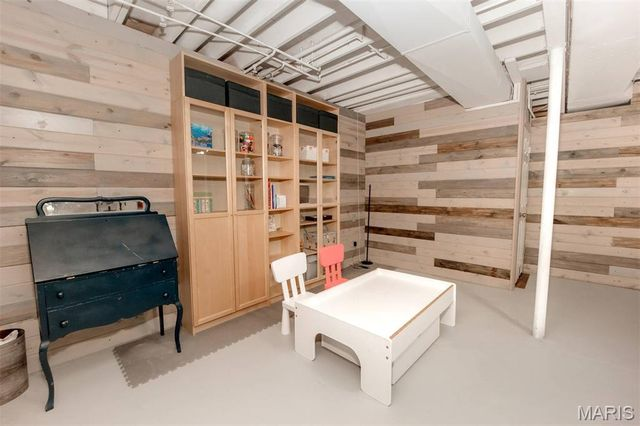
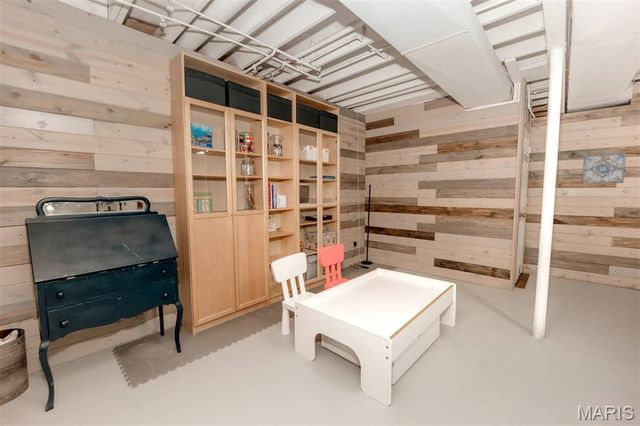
+ wall art (603, 168)
